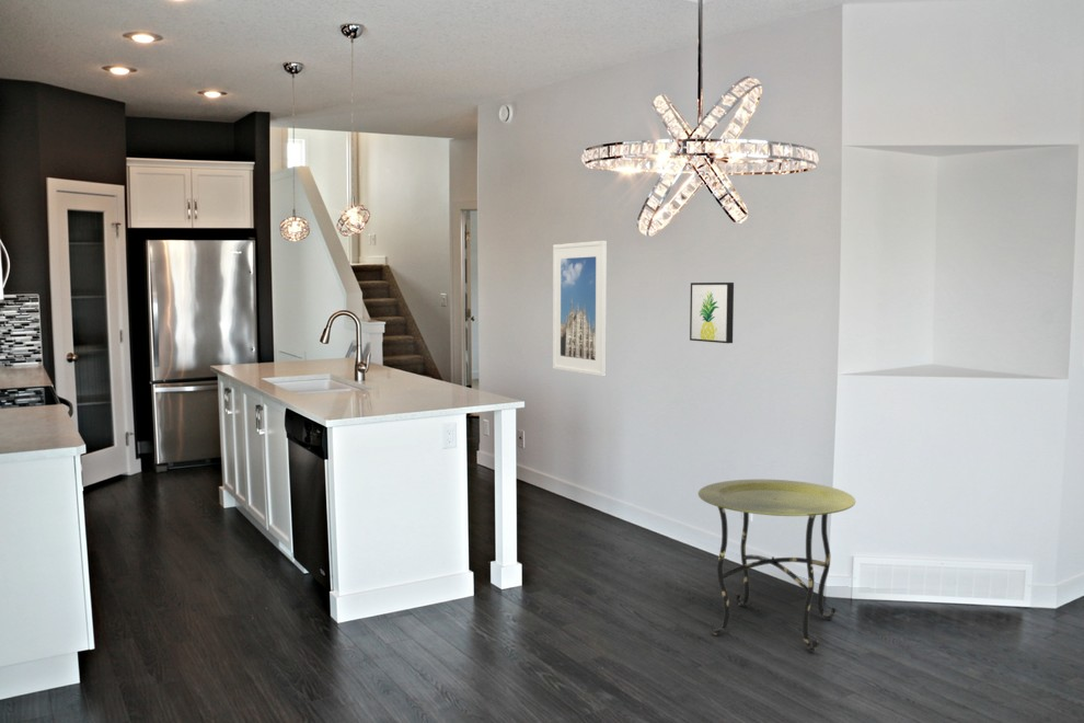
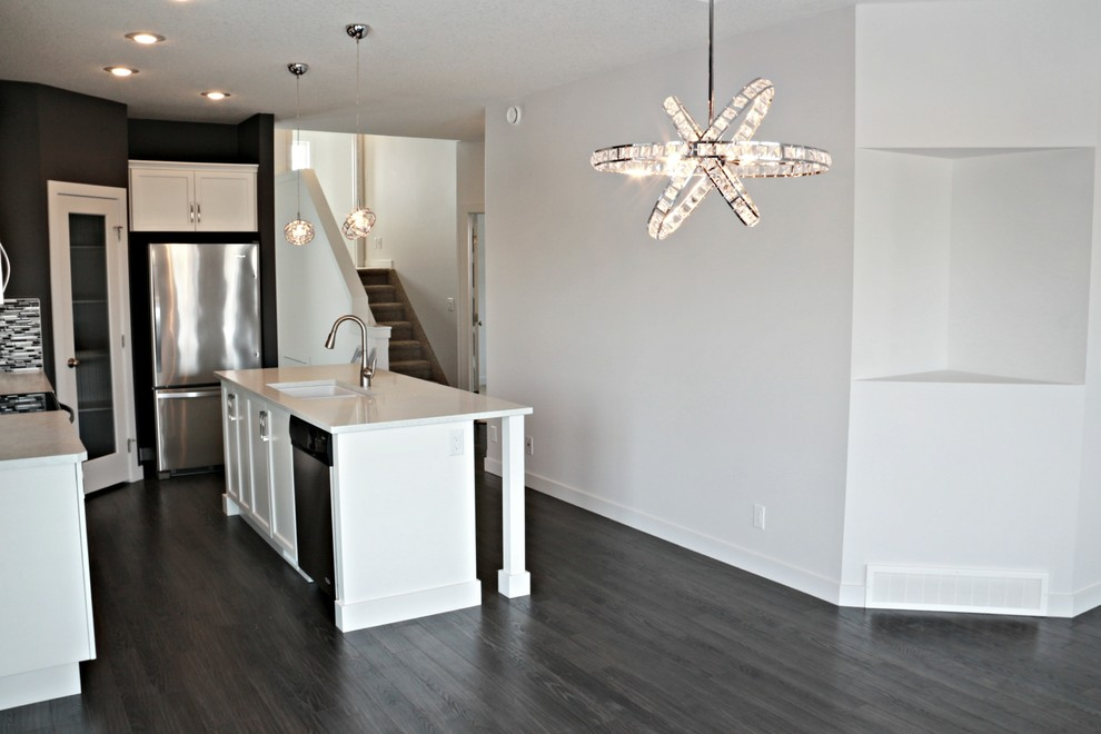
- wall art (711, 312)
- side table (773, 561)
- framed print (578, 308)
